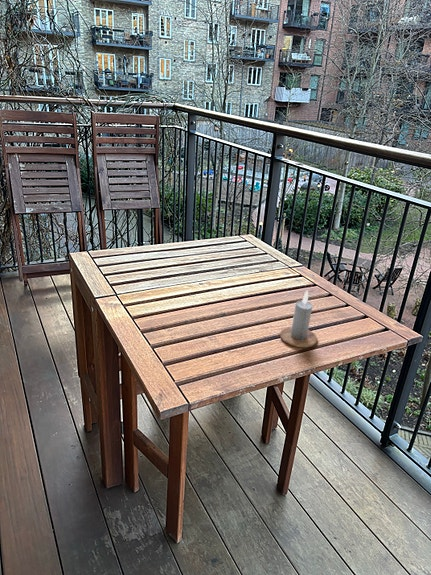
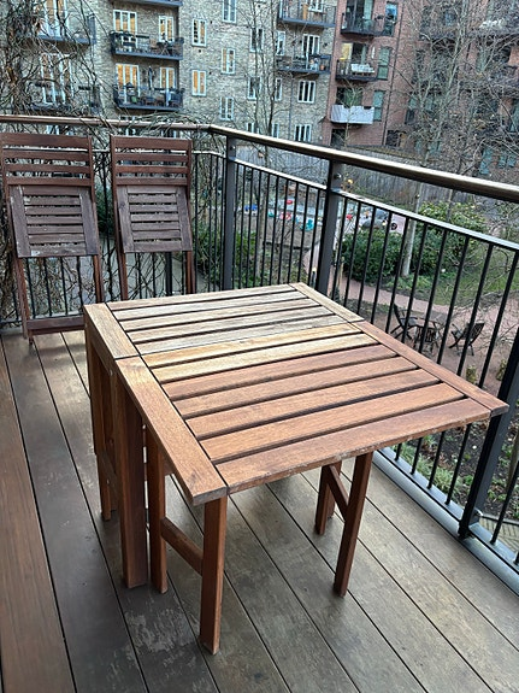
- candle (302, 313)
